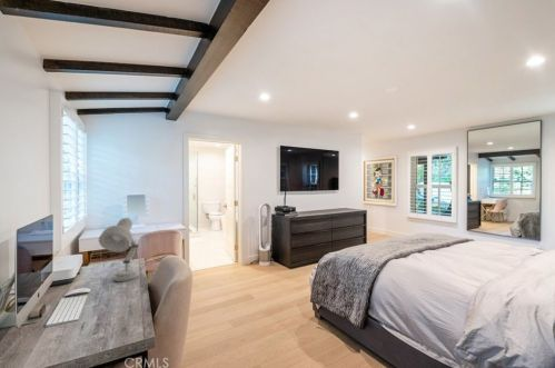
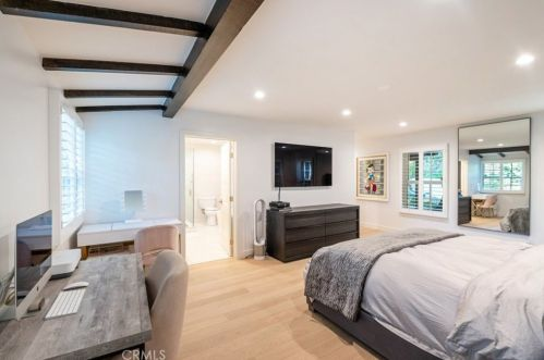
- desk lamp (122, 249)
